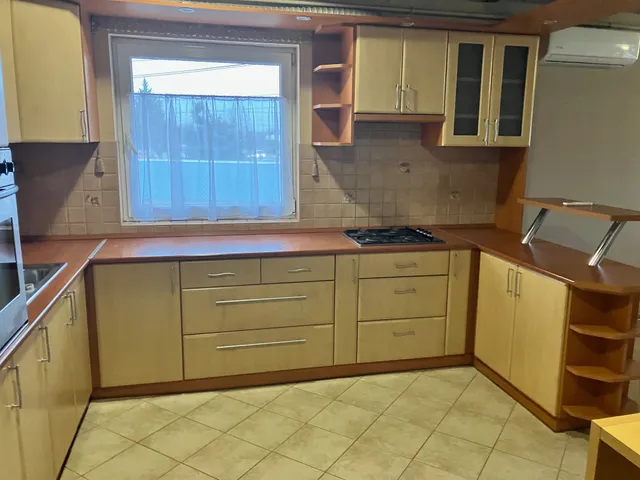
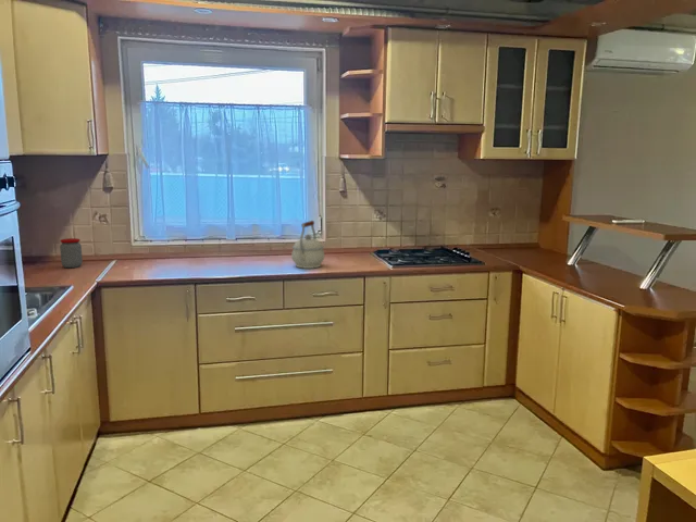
+ jar (71, 252)
+ kettle (307, 244)
